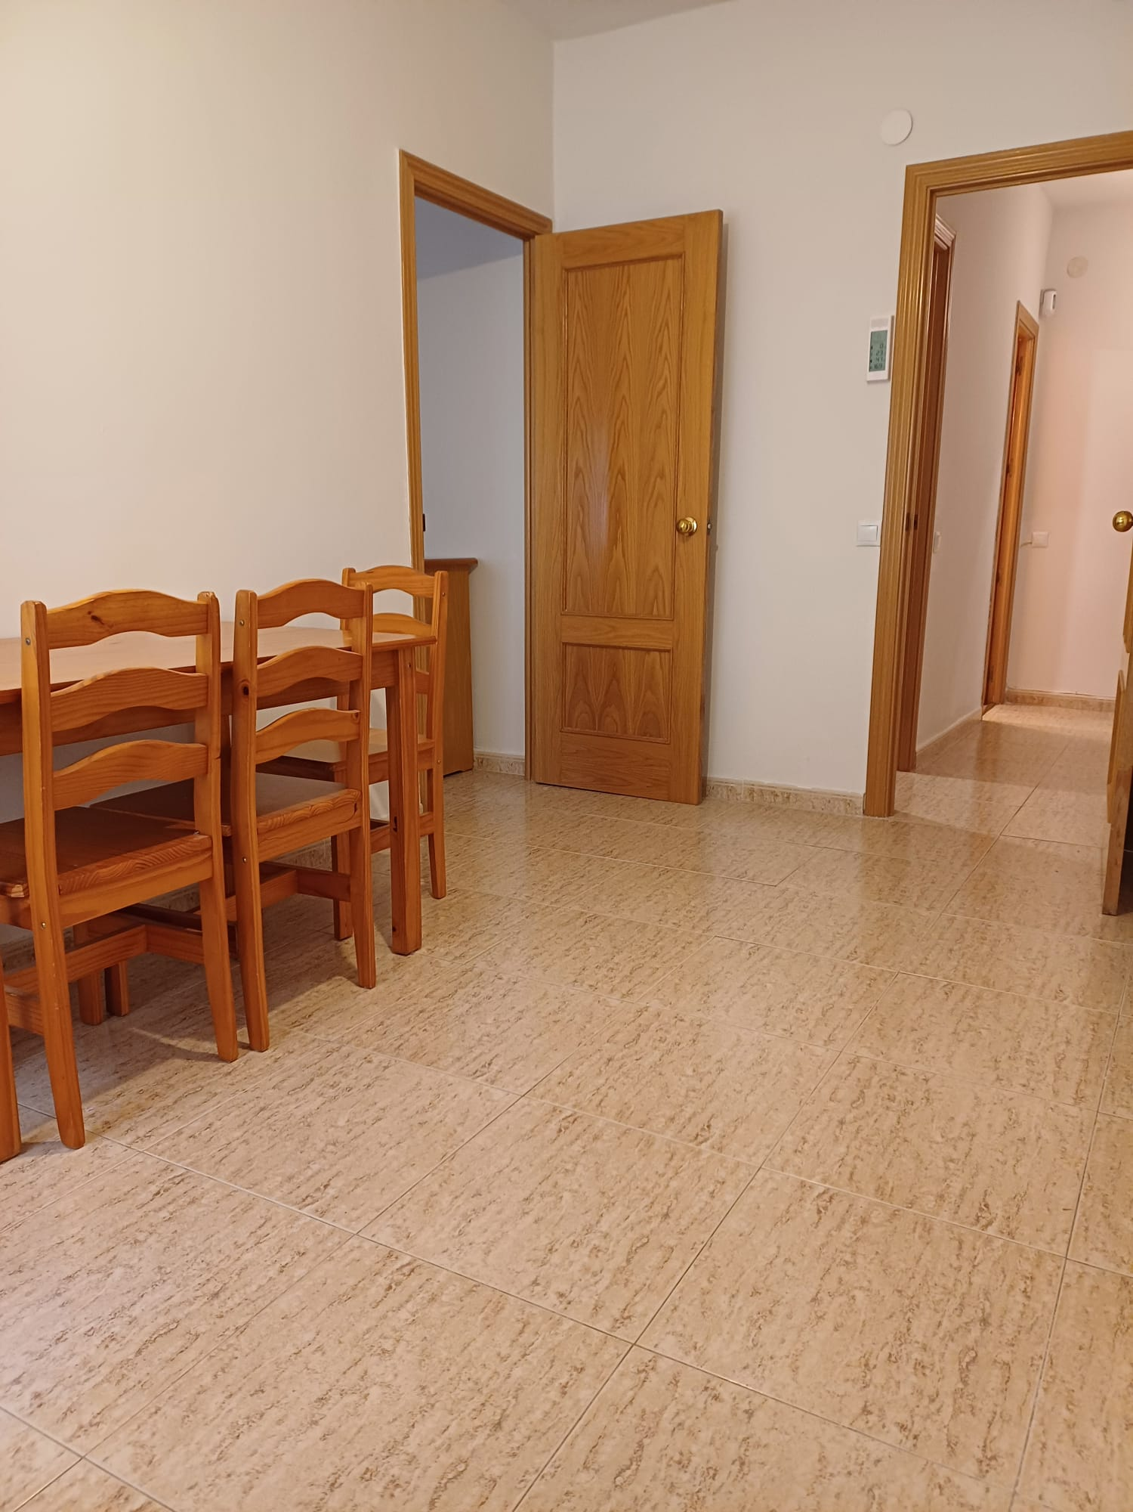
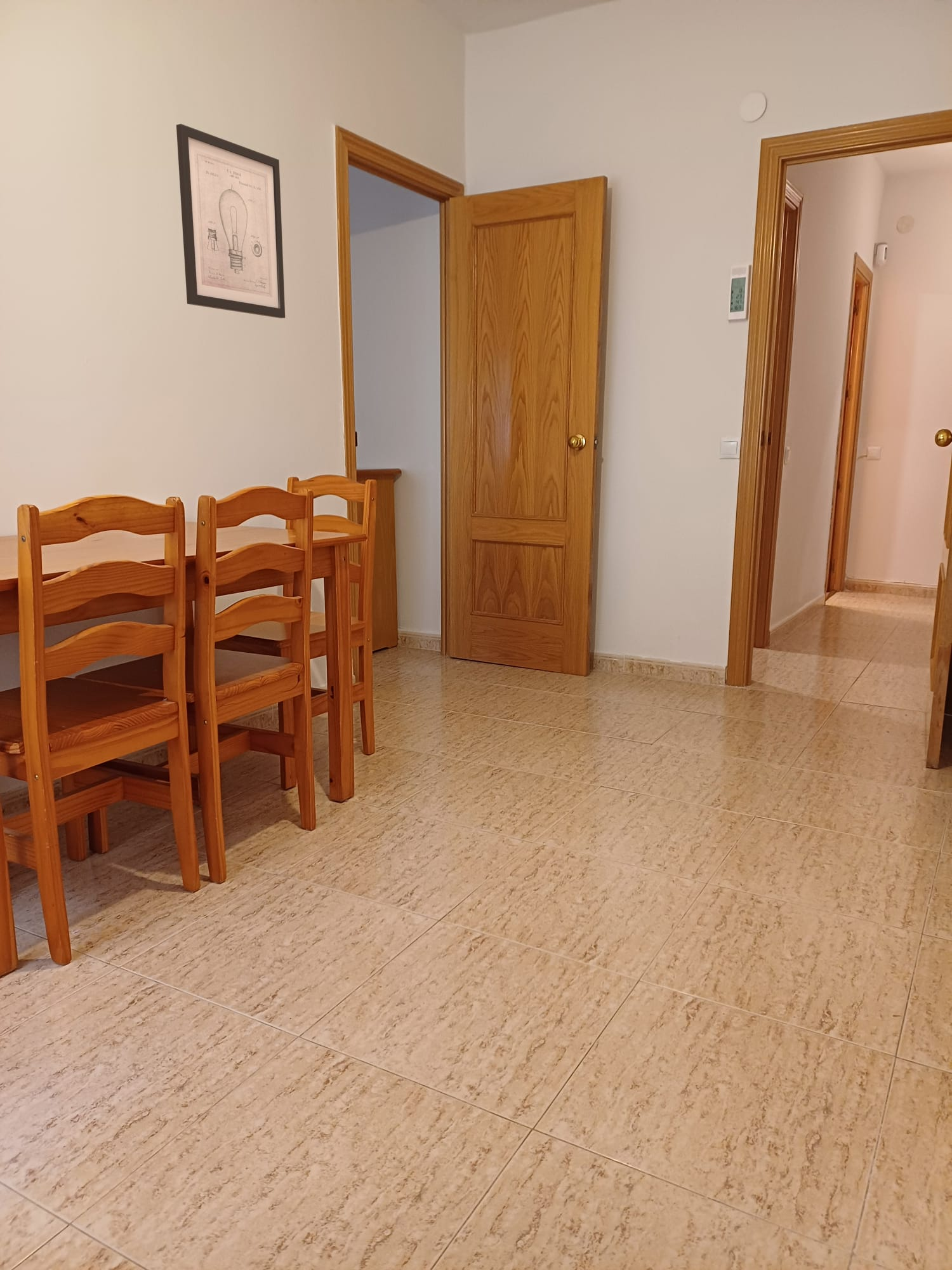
+ wall art (235, 229)
